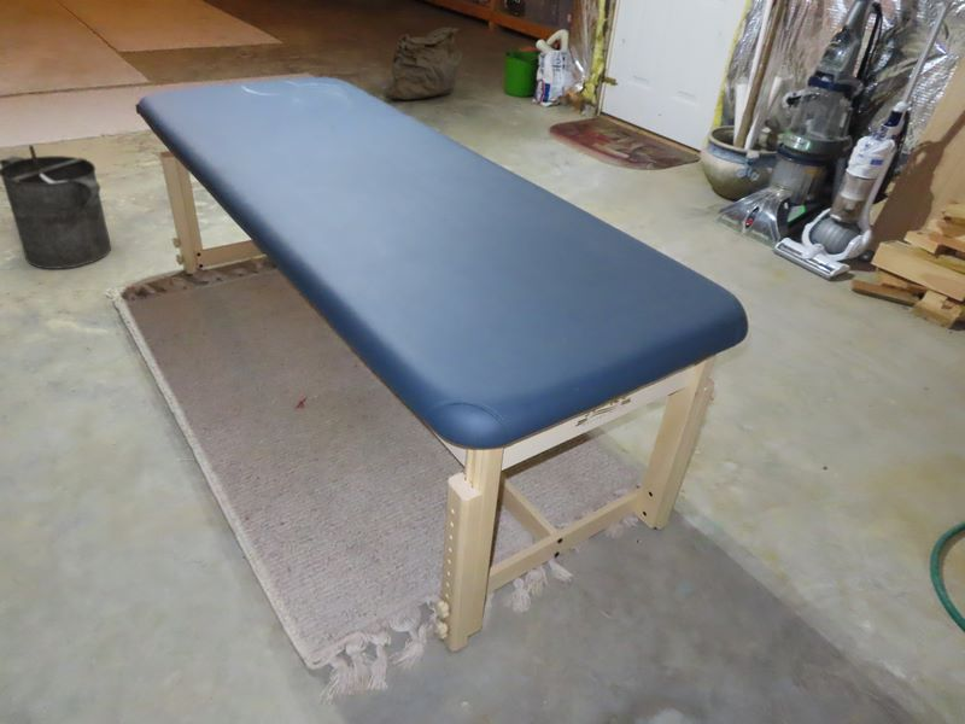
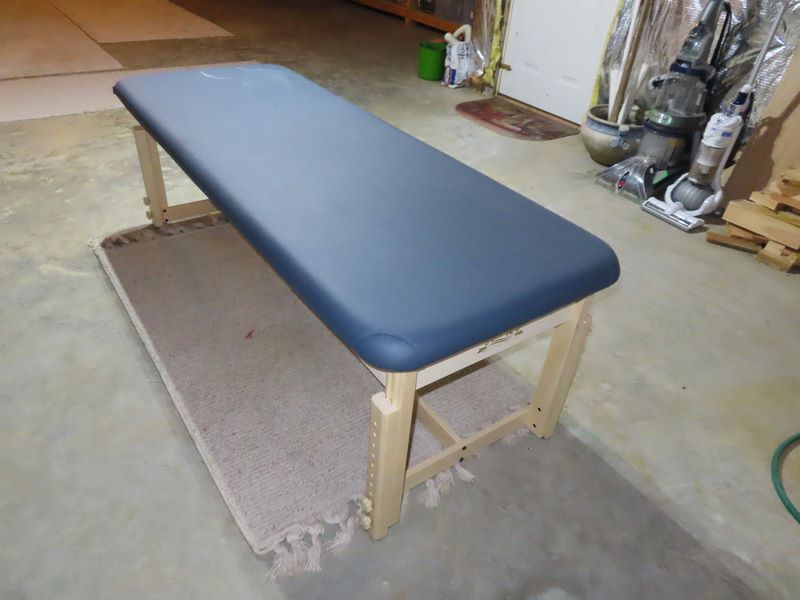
- bag (425, 62)
- bucket (55, 200)
